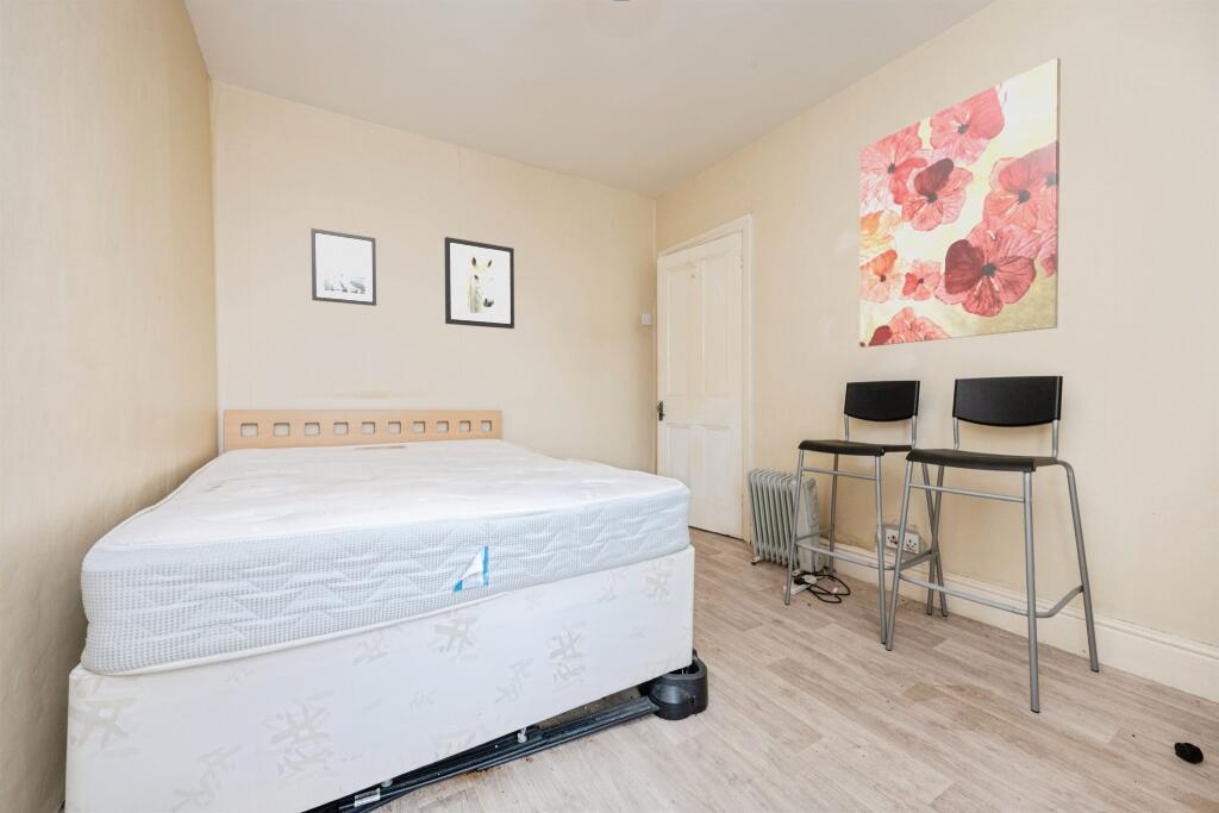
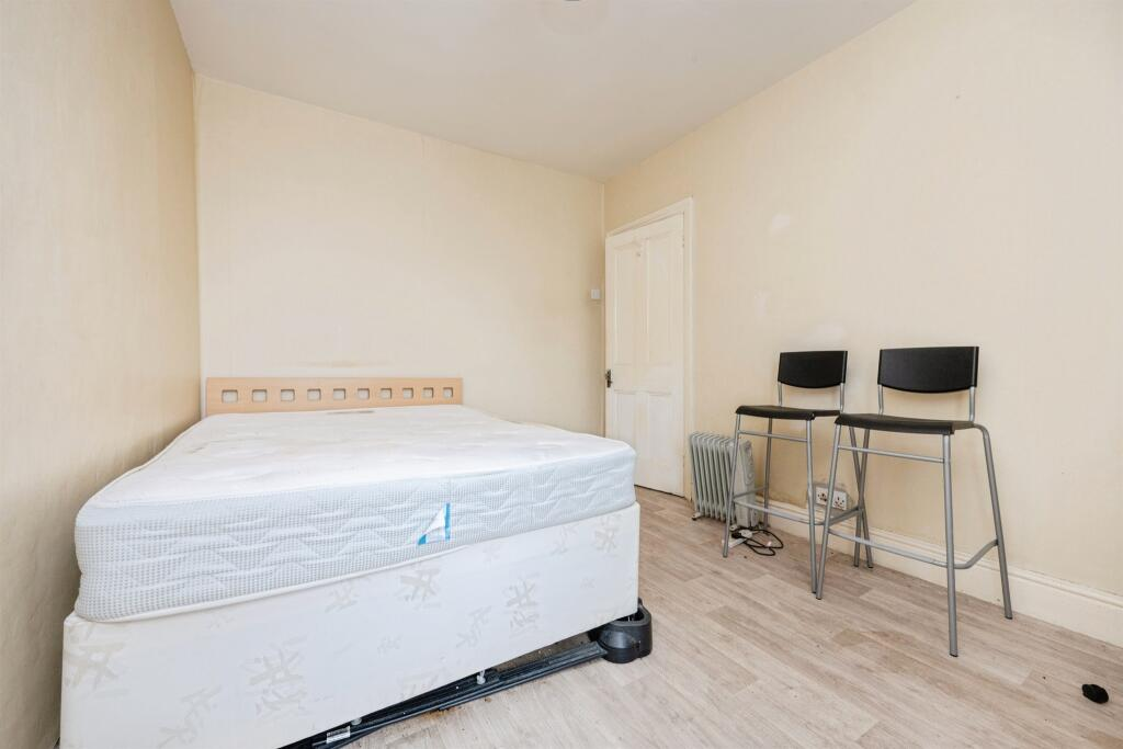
- wall art (480, 284)
- wall art (344, 268)
- wall art (944, 225)
